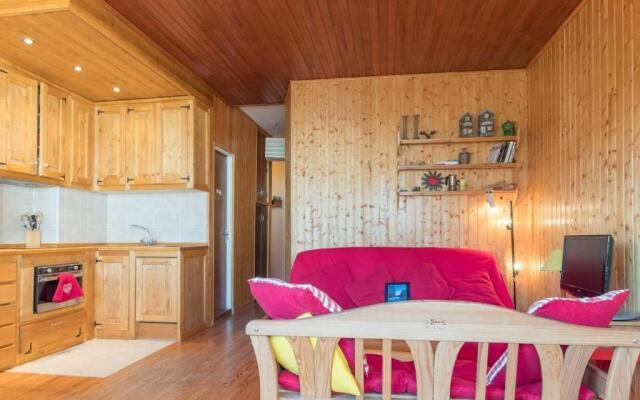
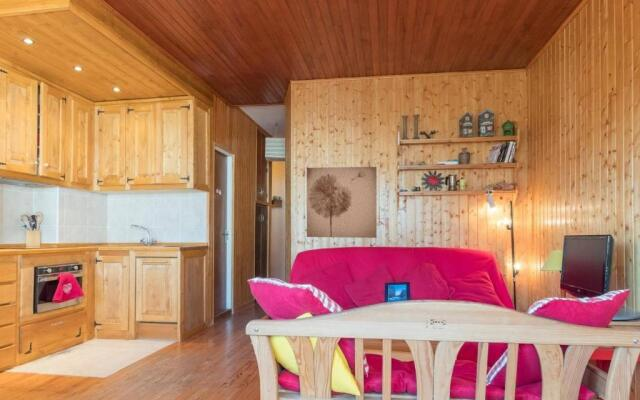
+ wall art (341, 202)
